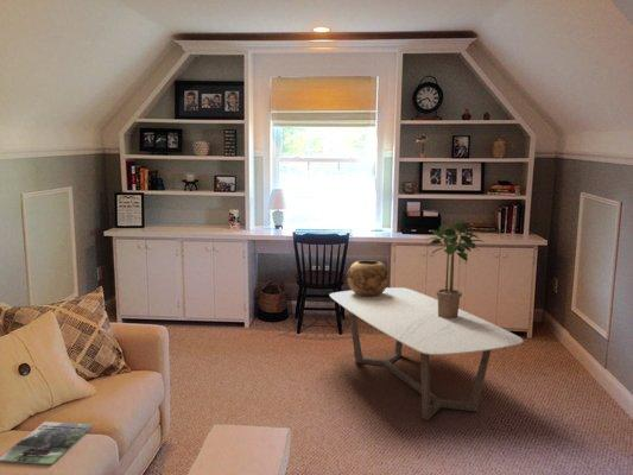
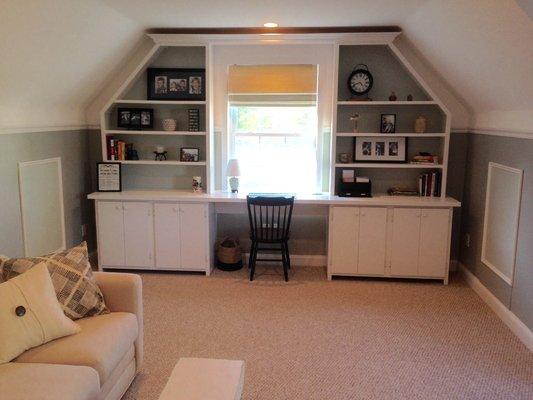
- magazine (48, 441)
- potted plant (452, 268)
- coffee table (412, 348)
- decorative bowl (367, 278)
